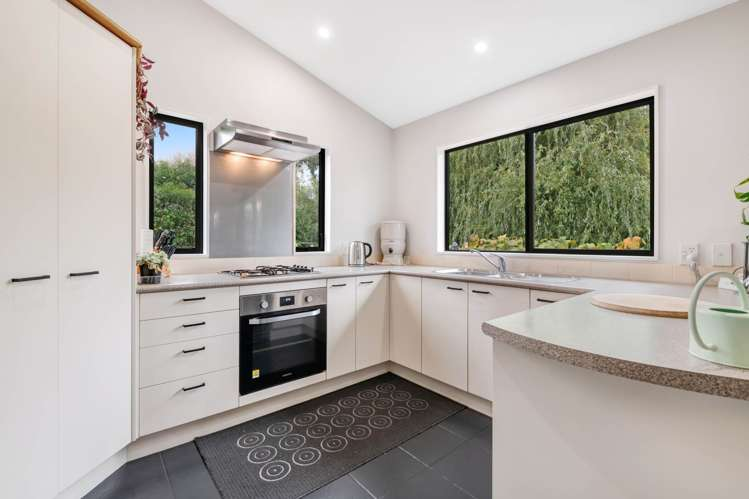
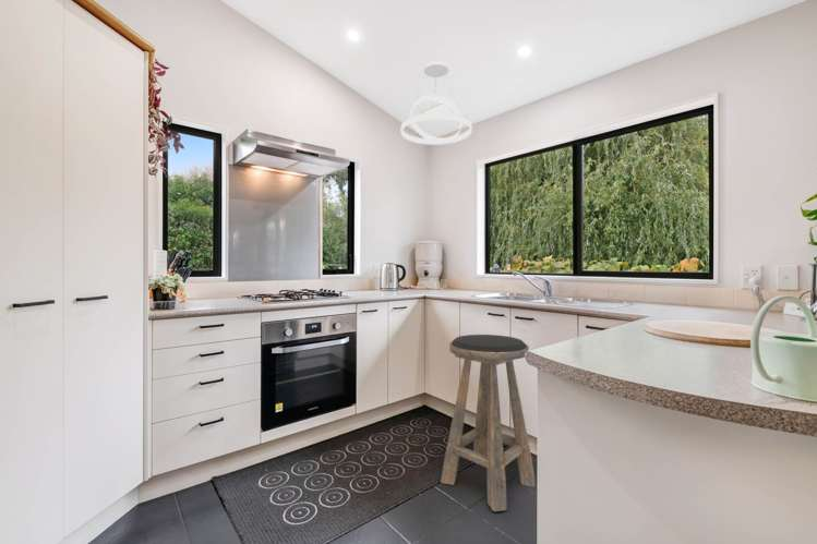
+ pendant light (436, 100)
+ stool (488, 410)
